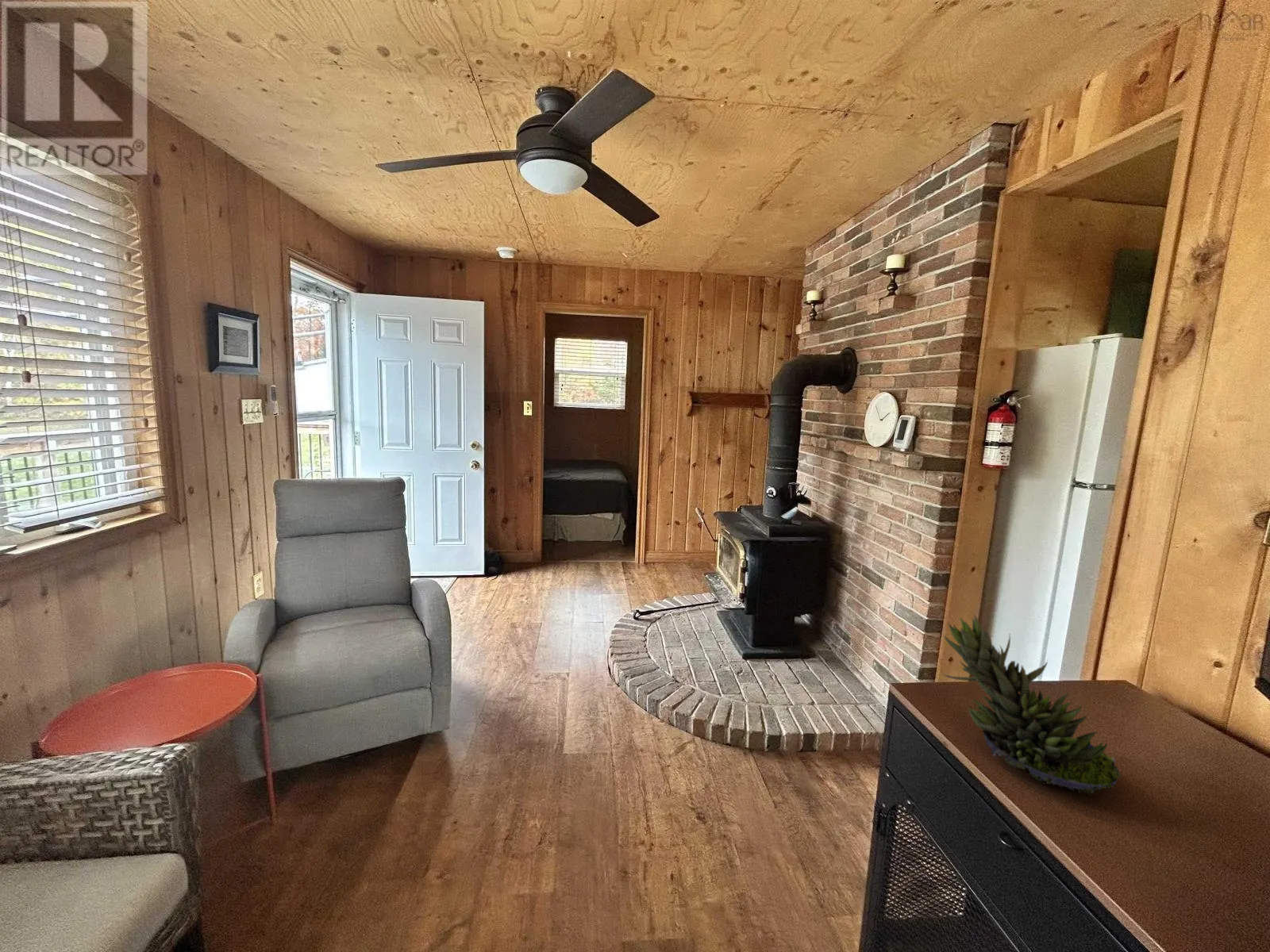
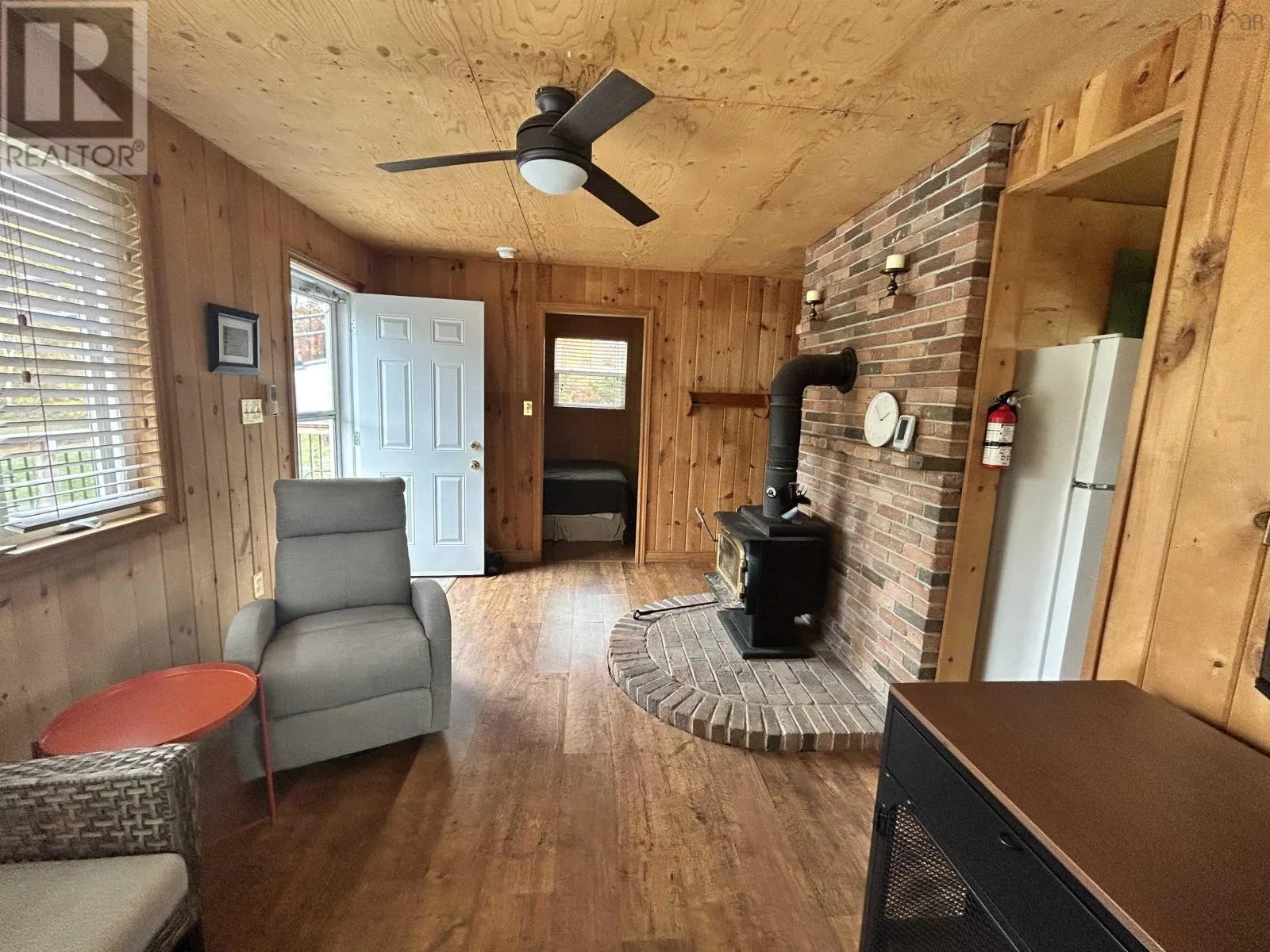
- succulent plant (1026, 693)
